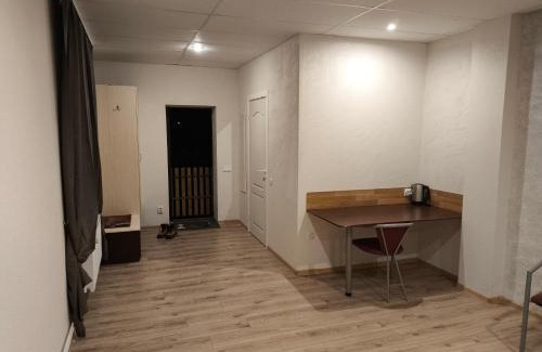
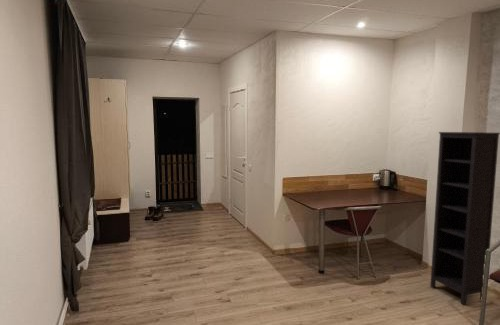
+ bookcase (462, 214)
